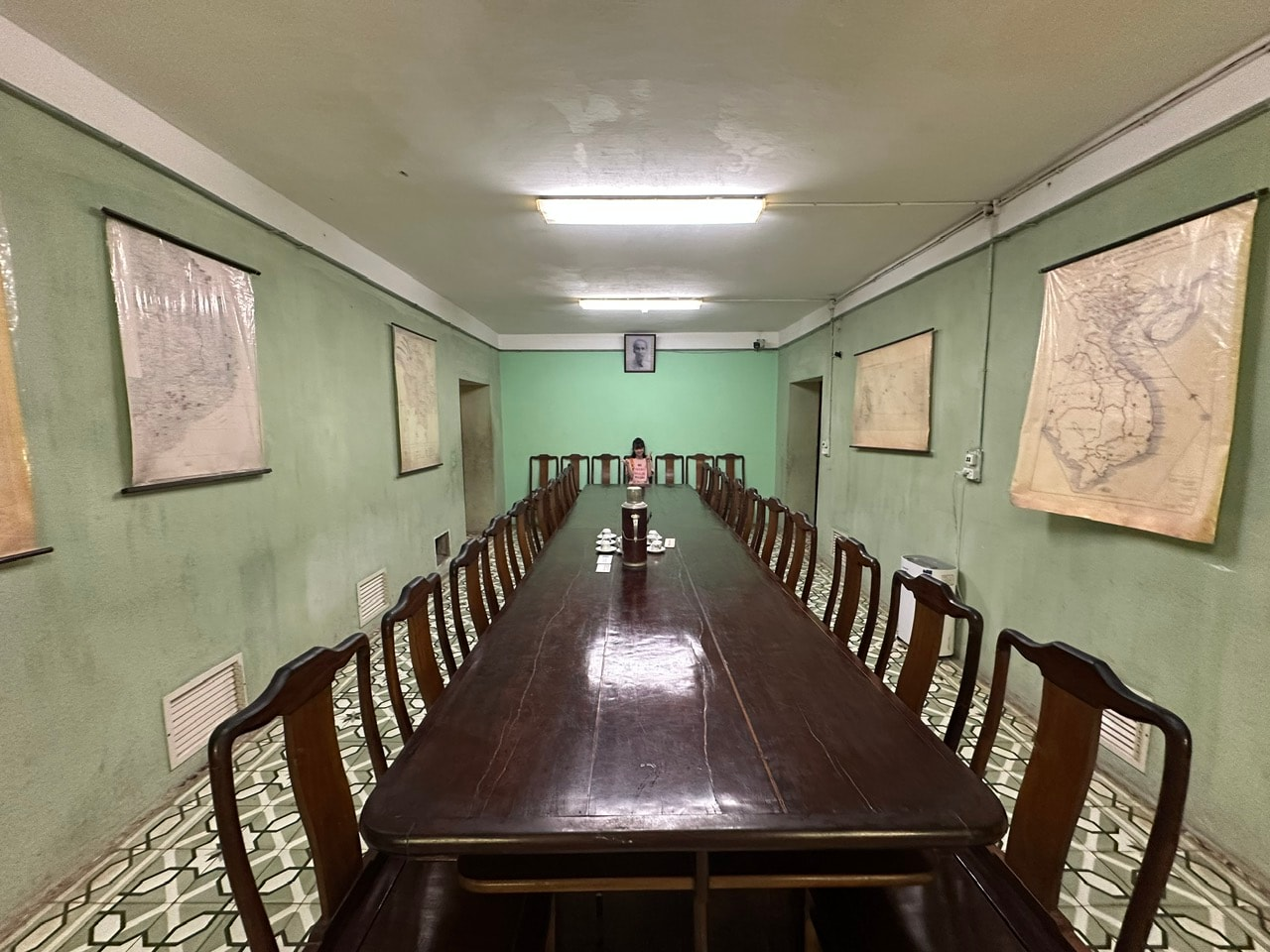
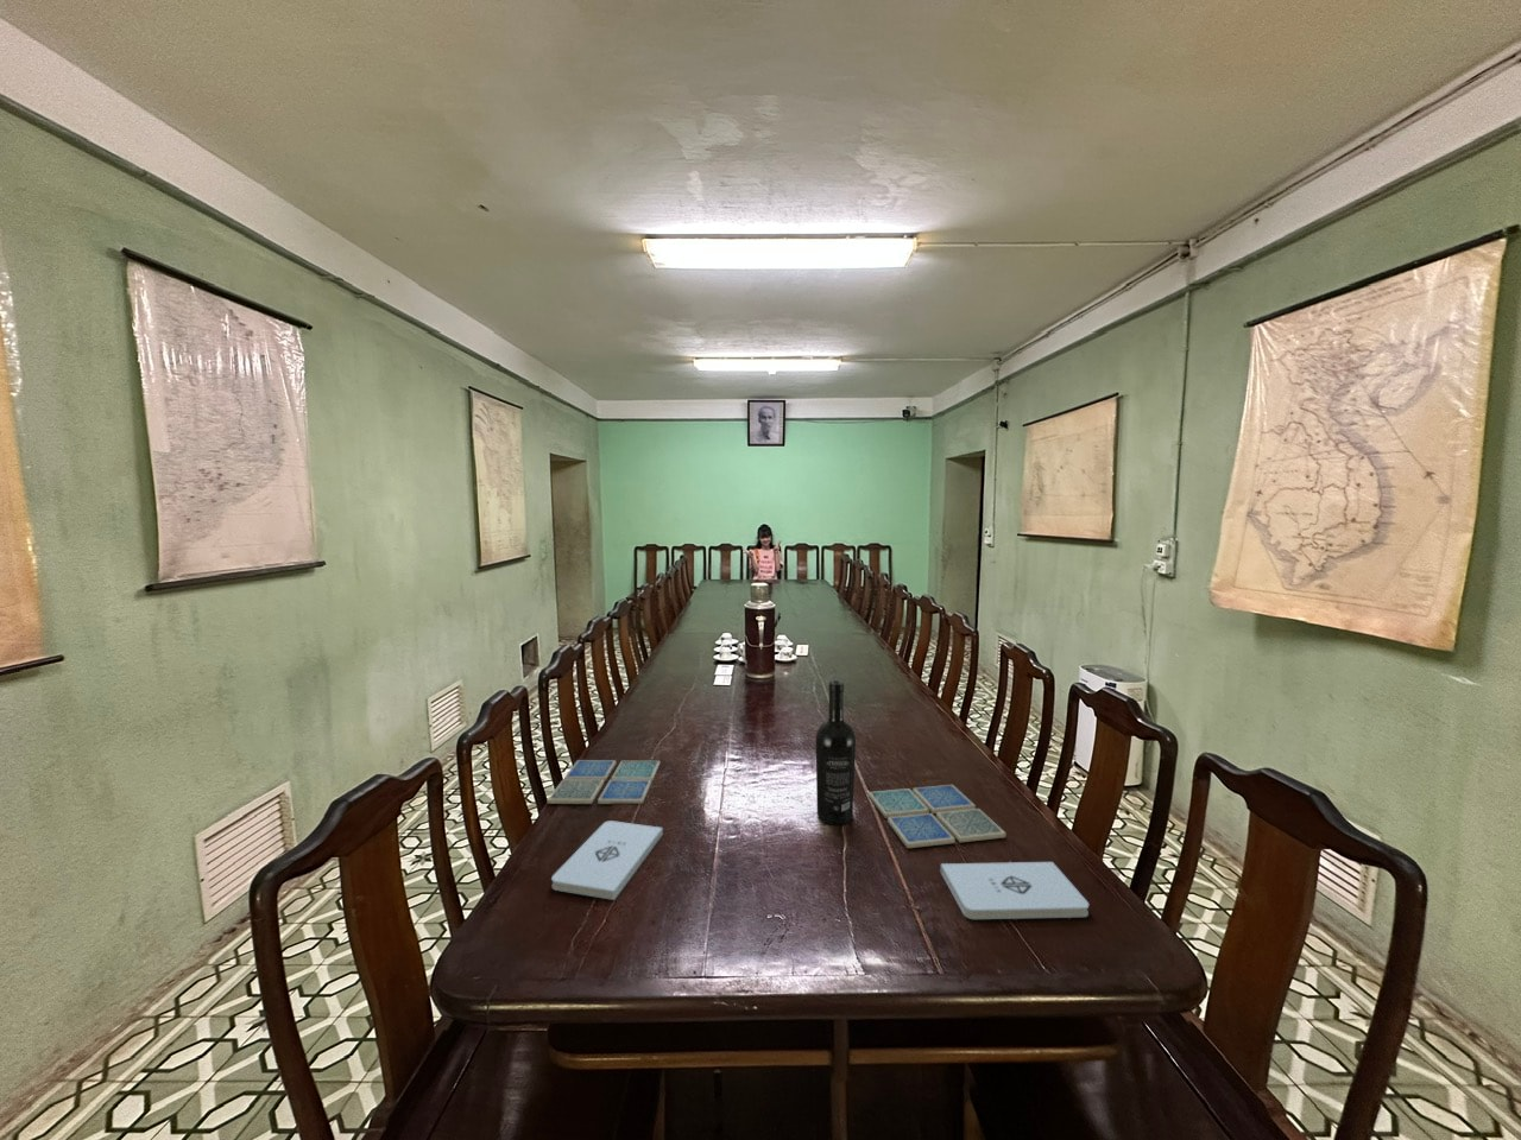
+ drink coaster (932, 812)
+ drink coaster (608, 782)
+ wine bottle (836, 750)
+ notepad (610, 855)
+ notepad (1011, 889)
